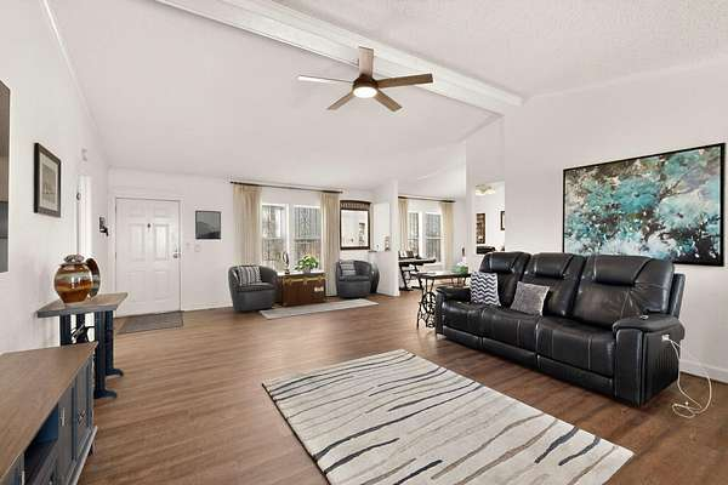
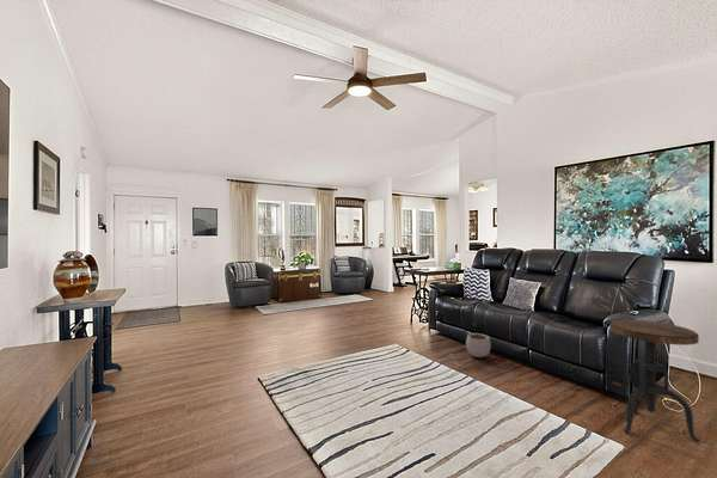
+ plant pot (478, 342)
+ side table (651, 376)
